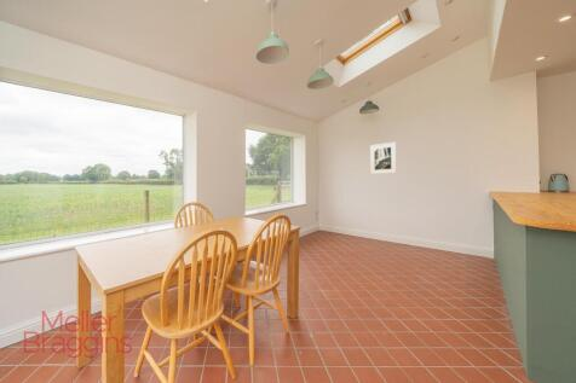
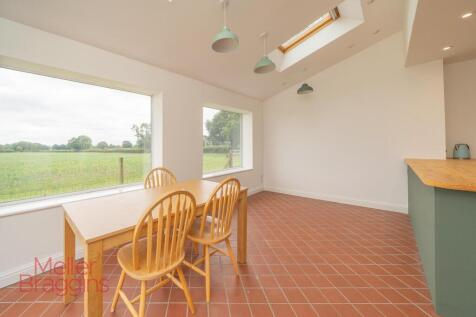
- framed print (382, 158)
